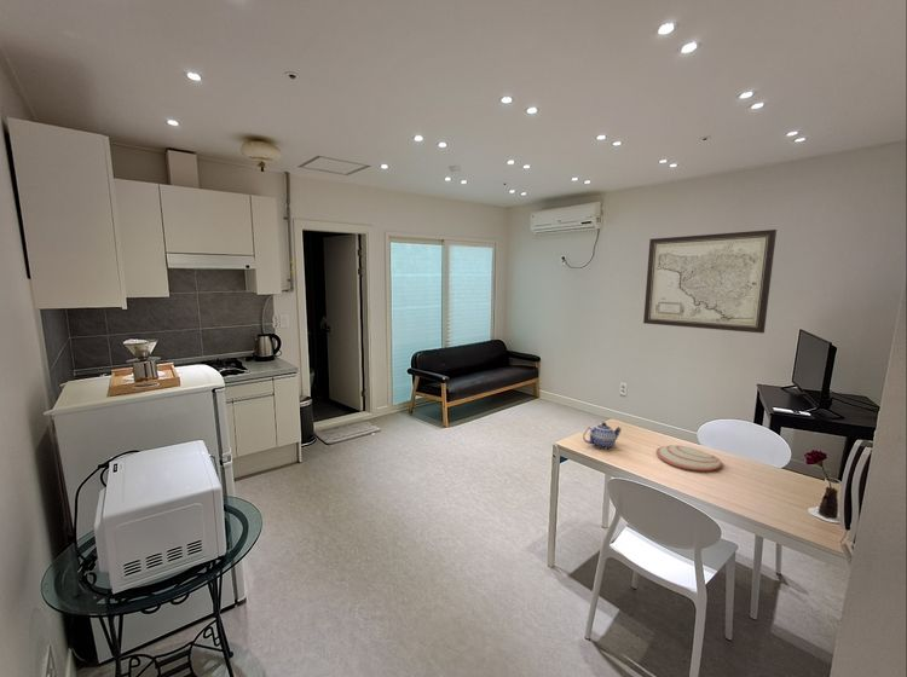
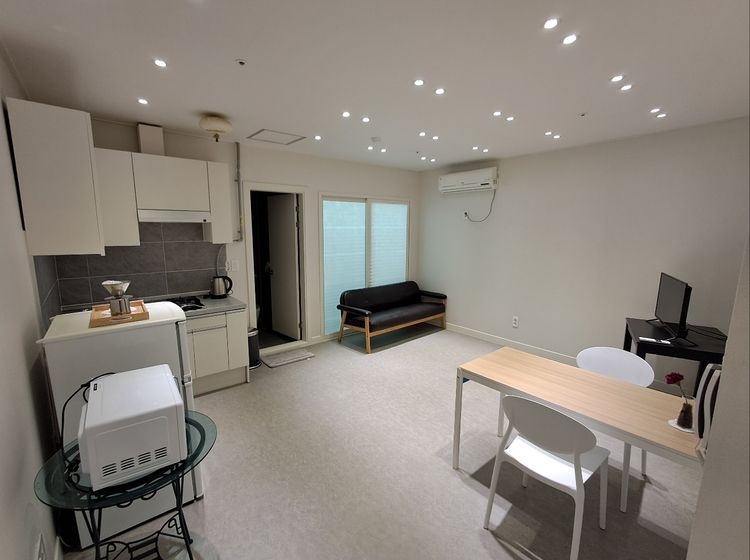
- plate (687, 455)
- wall art (701, 282)
- teapot (602, 434)
